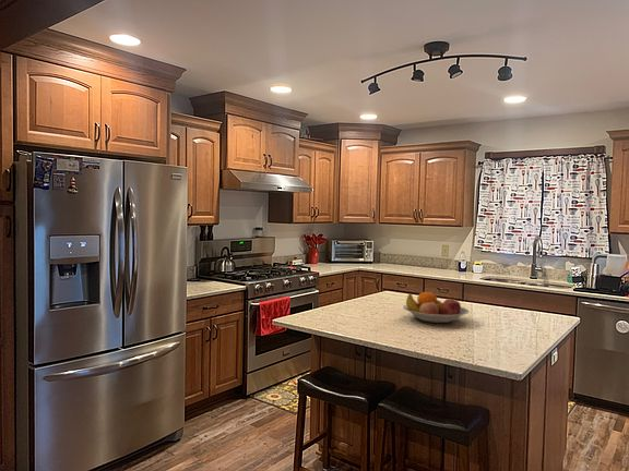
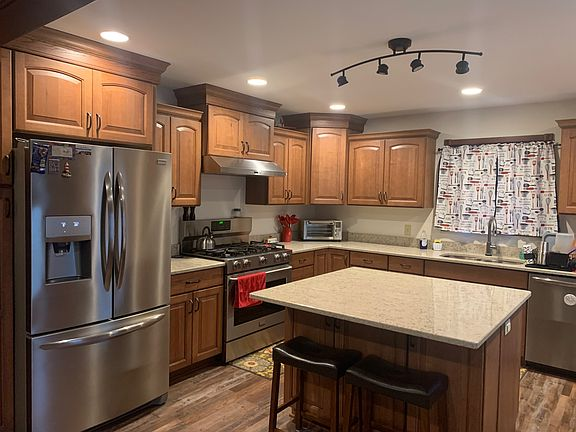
- fruit bowl (435, 305)
